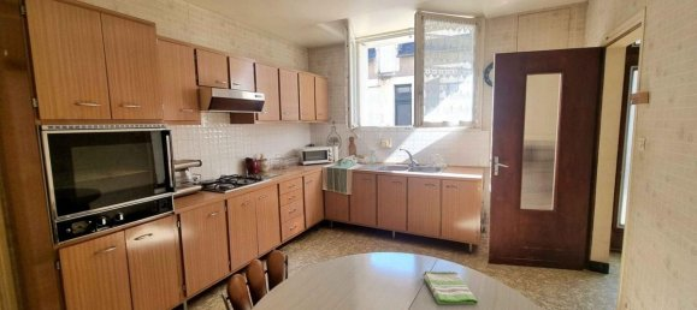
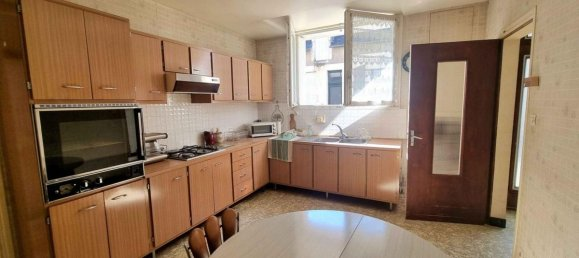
- dish towel (448, 285)
